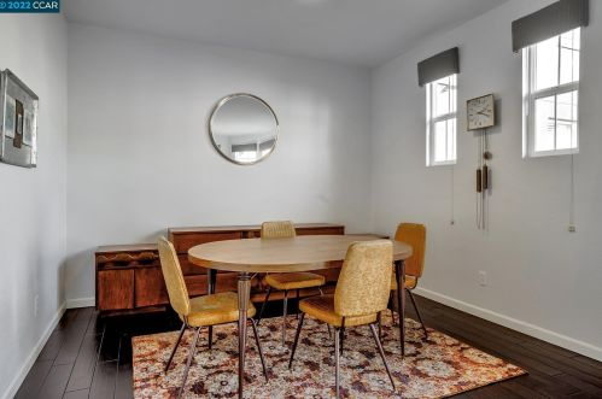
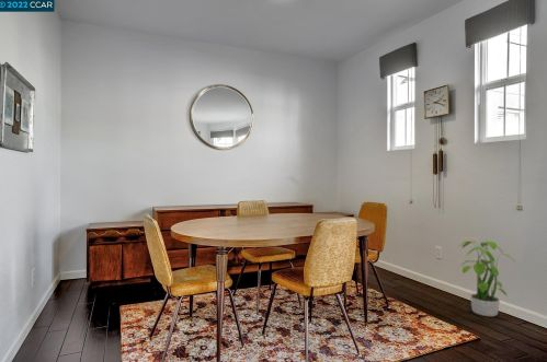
+ potted plant (479, 275)
